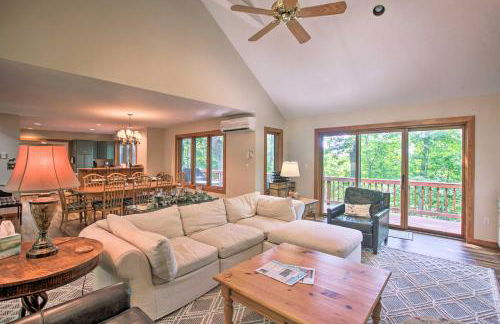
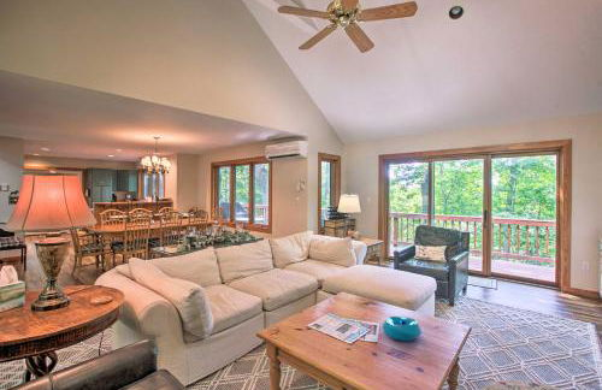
+ bowl (401, 327)
